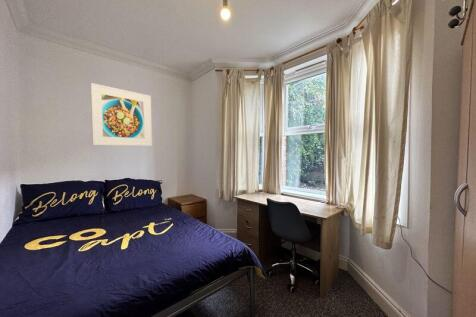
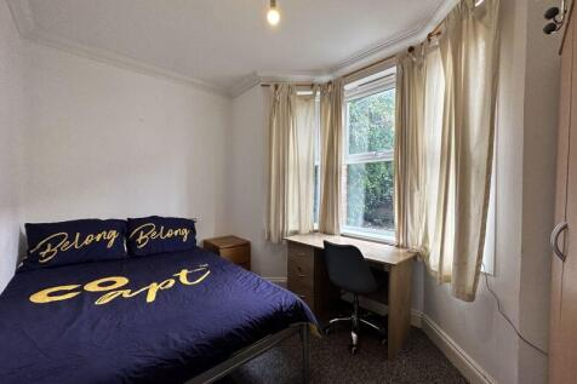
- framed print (124, 117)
